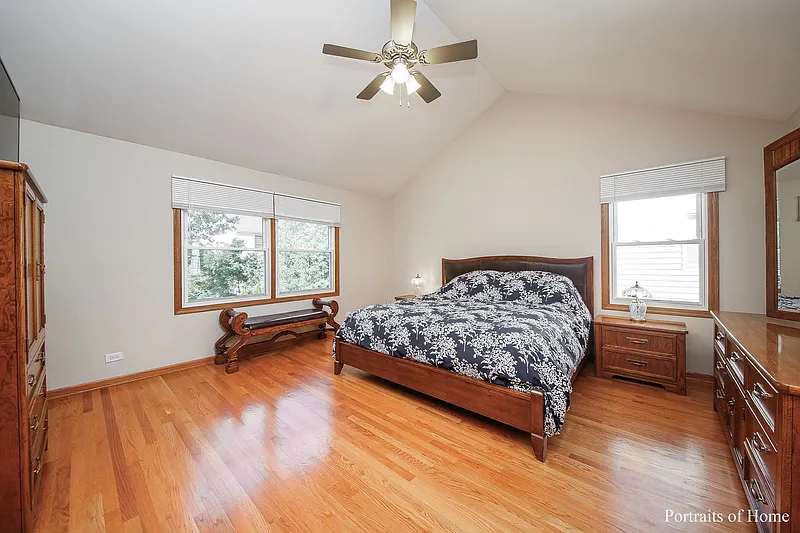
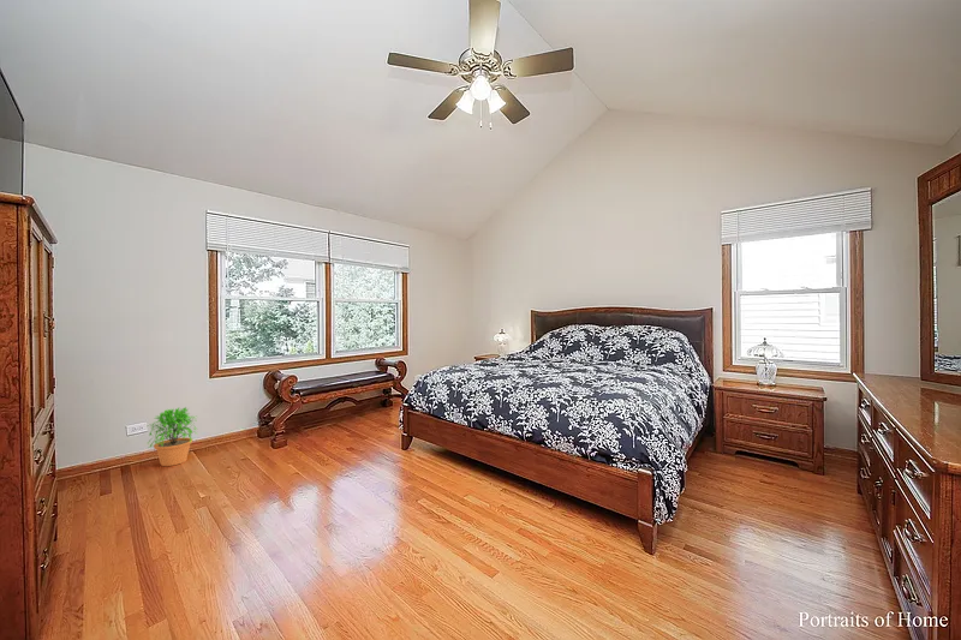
+ potted plant (173, 433)
